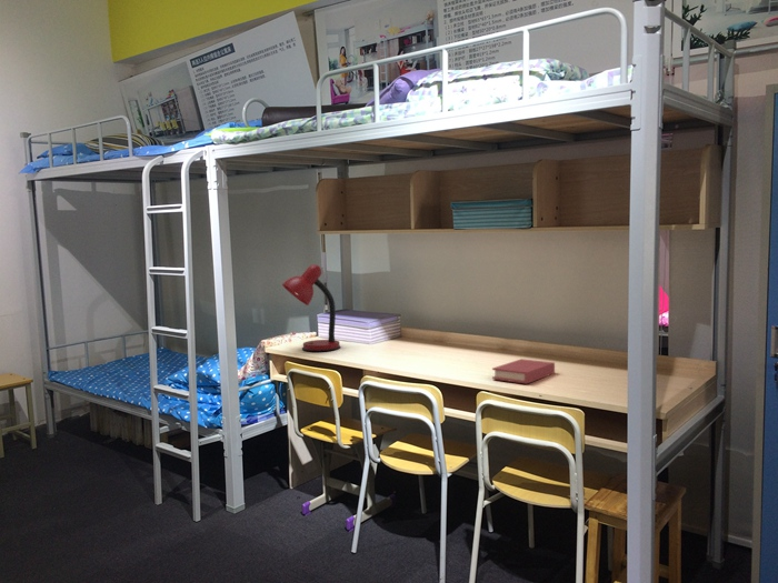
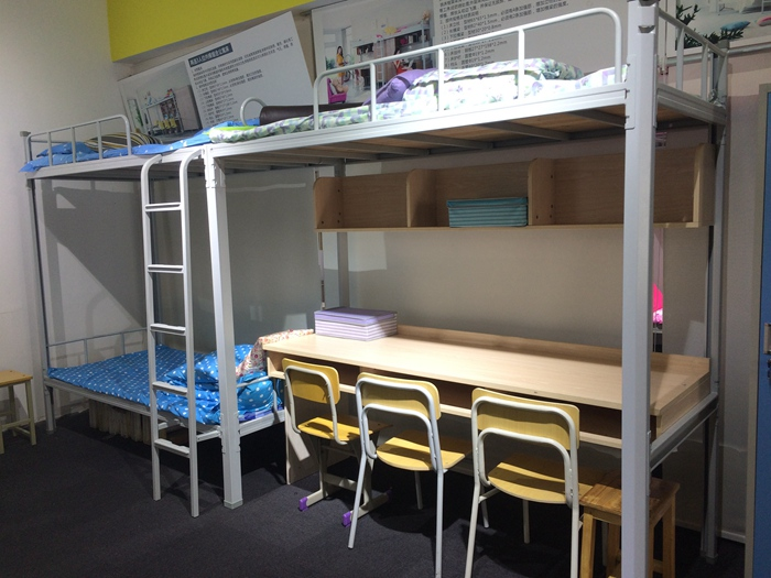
- book (523, 370)
- desk lamp (308, 304)
